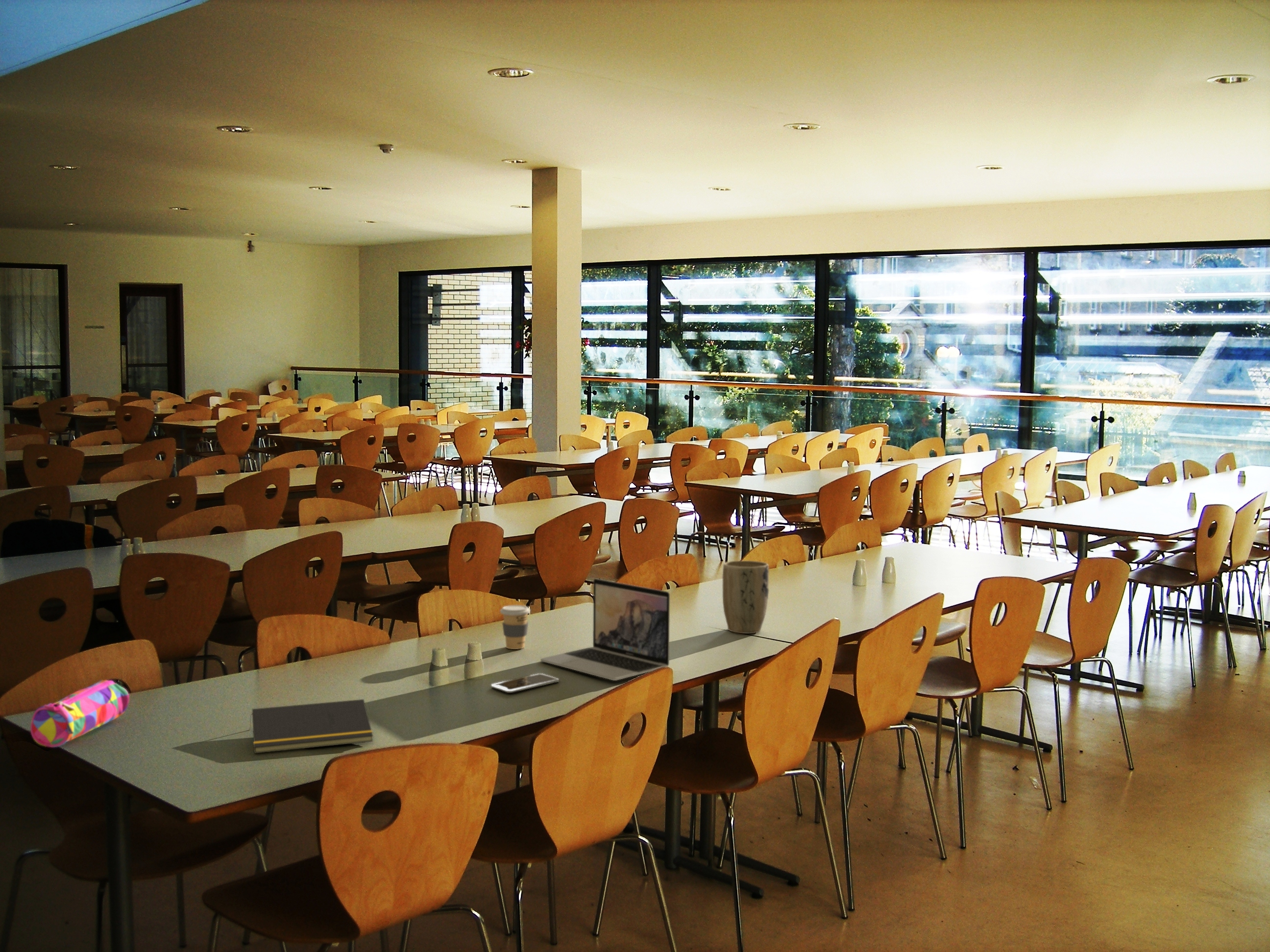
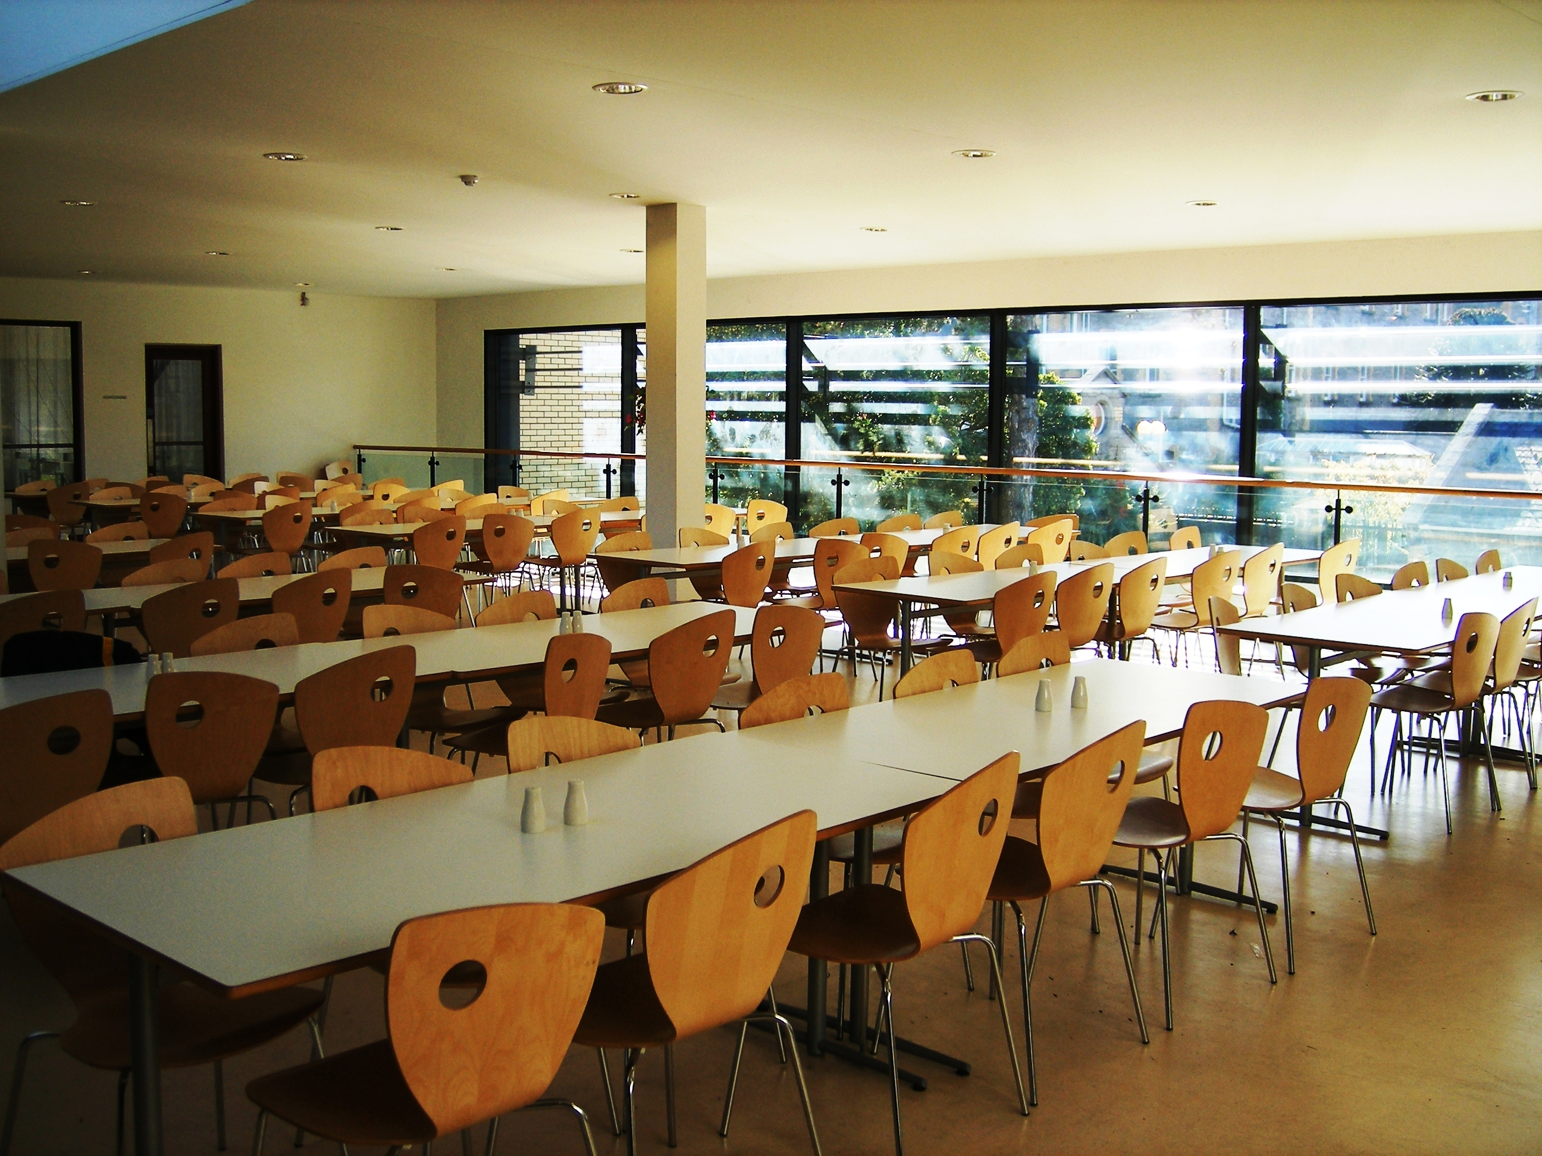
- pencil case (81, 712)
- plant pot (745, 597)
- laptop (604, 627)
- coffee cup (515, 627)
- smartphone (525, 683)
- notepad (312, 725)
